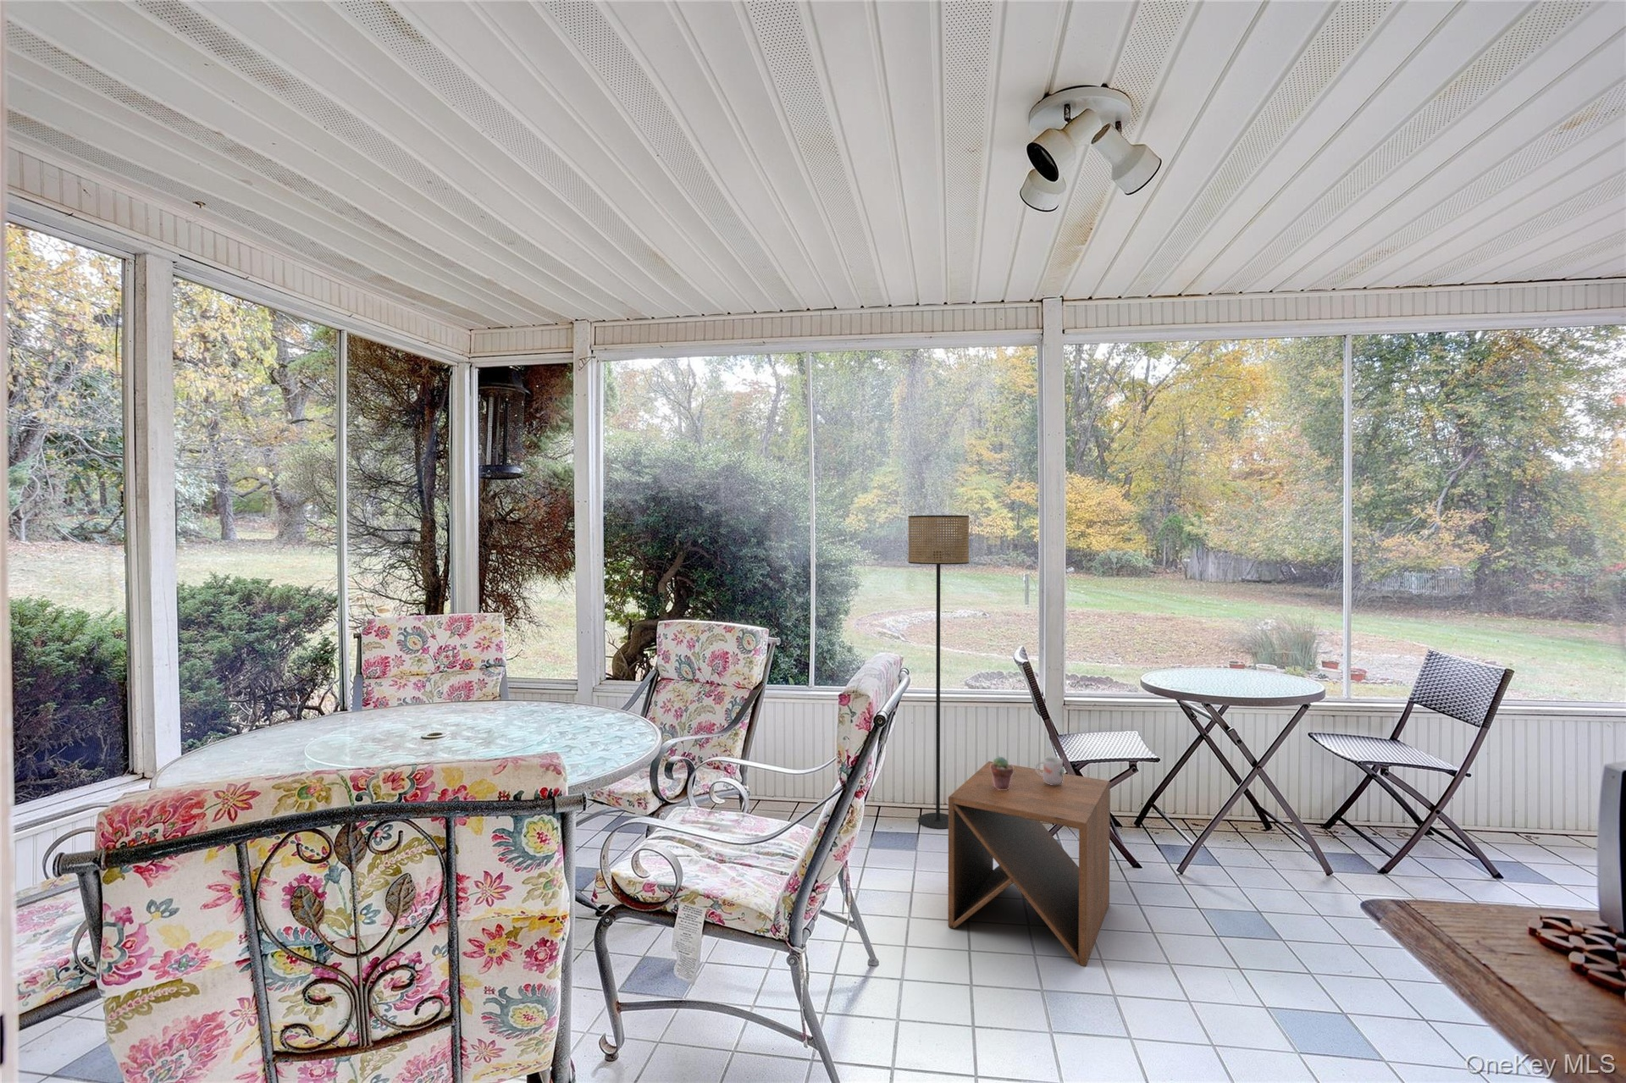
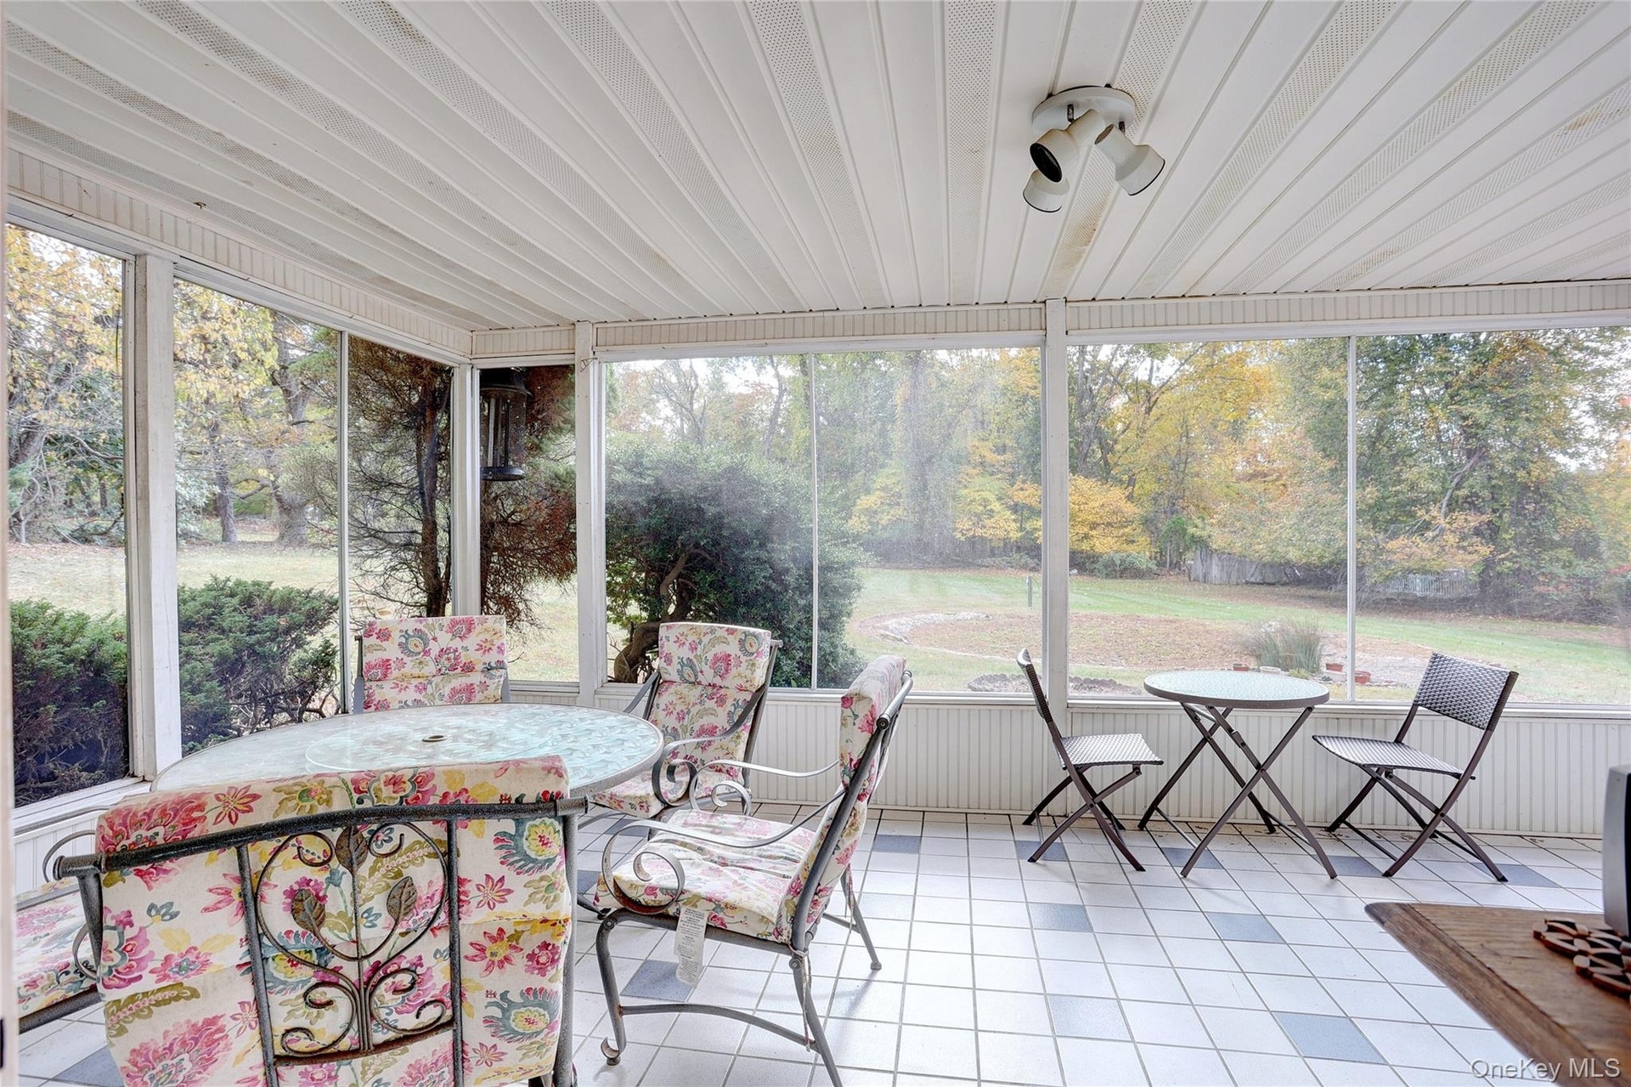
- side table (1031, 852)
- floor lamp (937, 668)
- potted succulent (1002, 771)
- mug (1049, 768)
